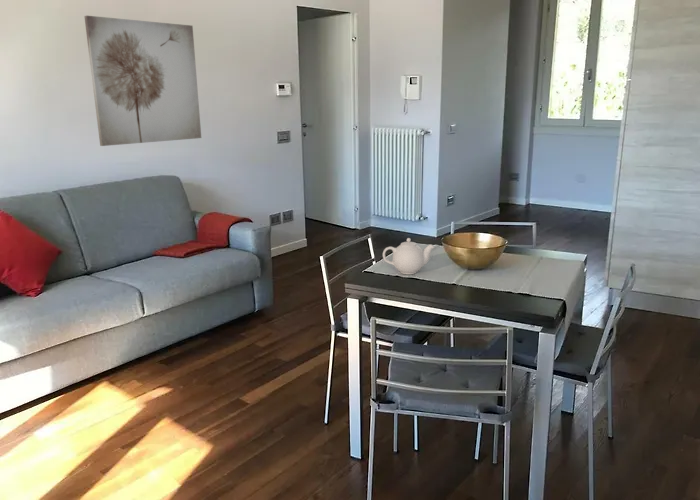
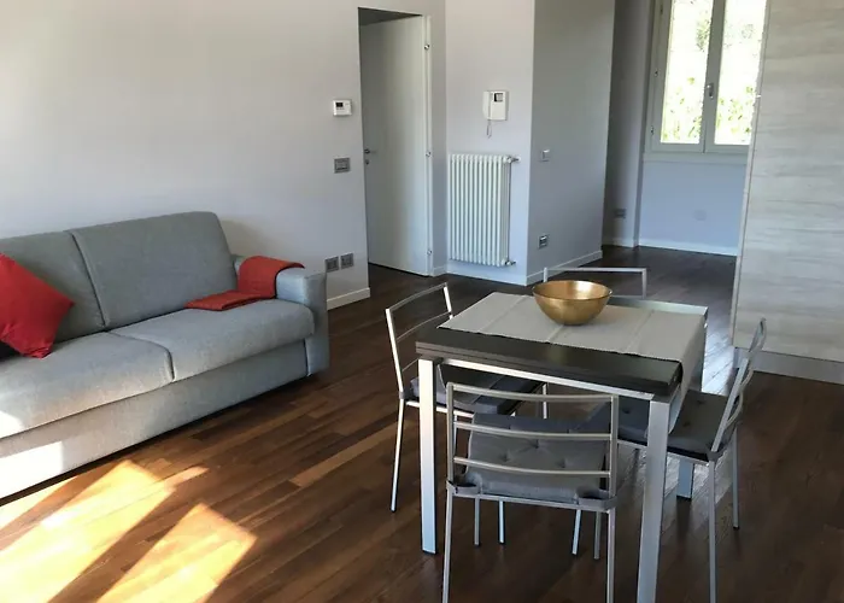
- wall art (148, 82)
- teapot (408, 255)
